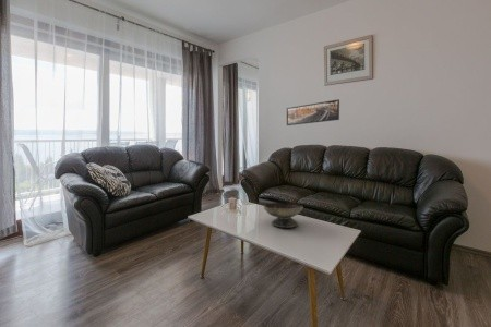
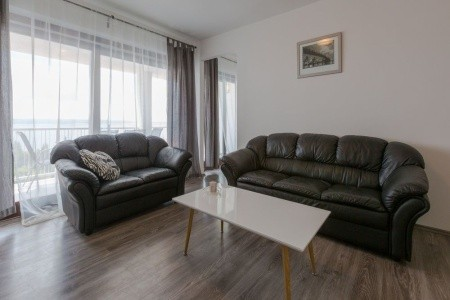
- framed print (311, 113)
- decorative bowl (283, 214)
